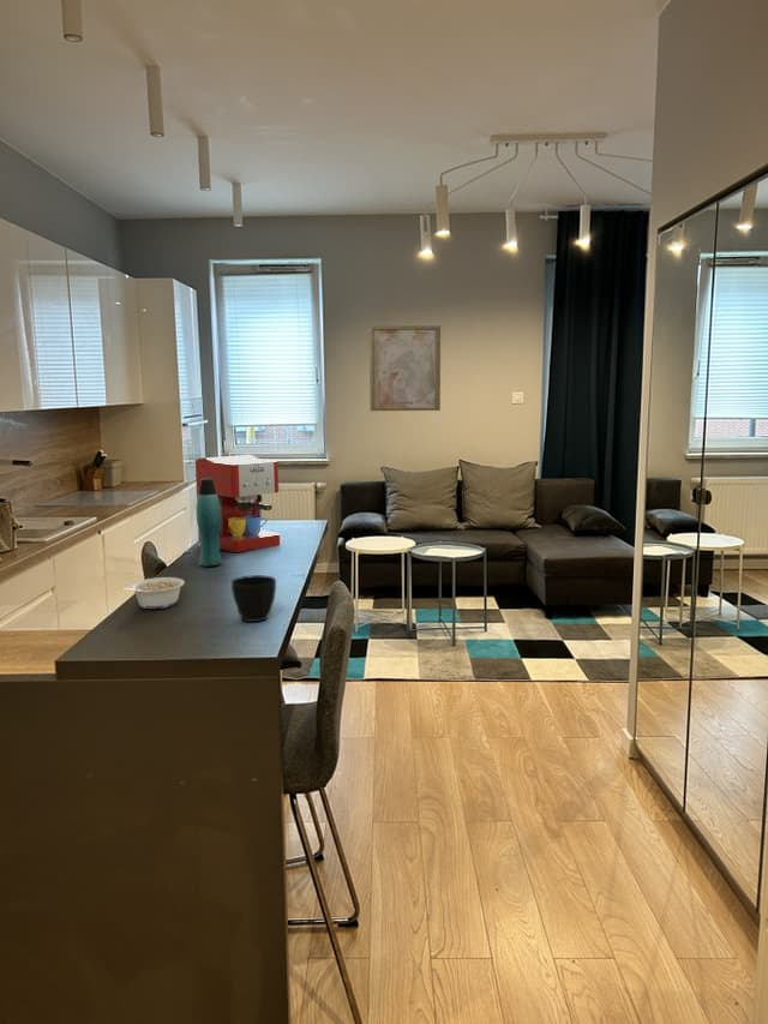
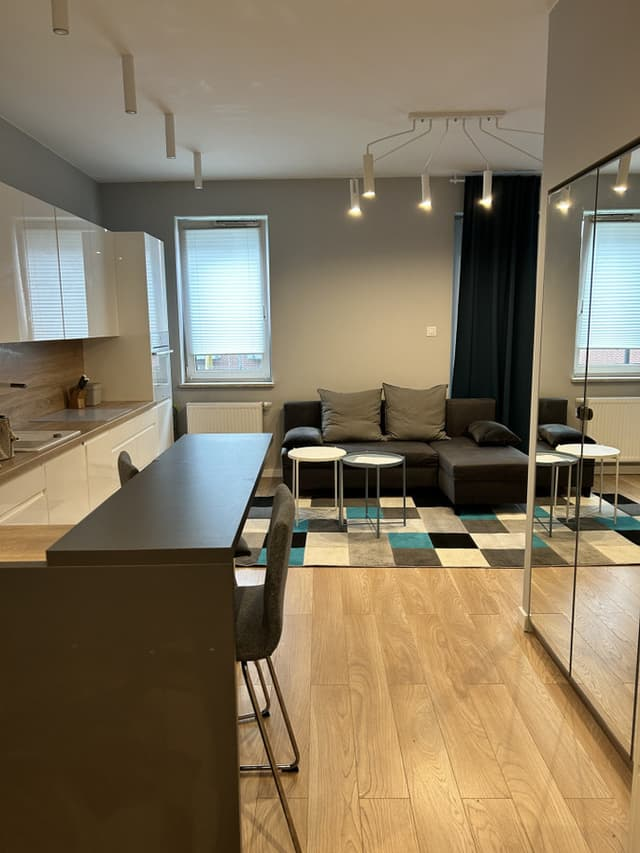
- coffee maker (238, 501)
- wall art (404, 369)
- cup (256, 598)
- legume (156, 592)
- bottle (209, 521)
